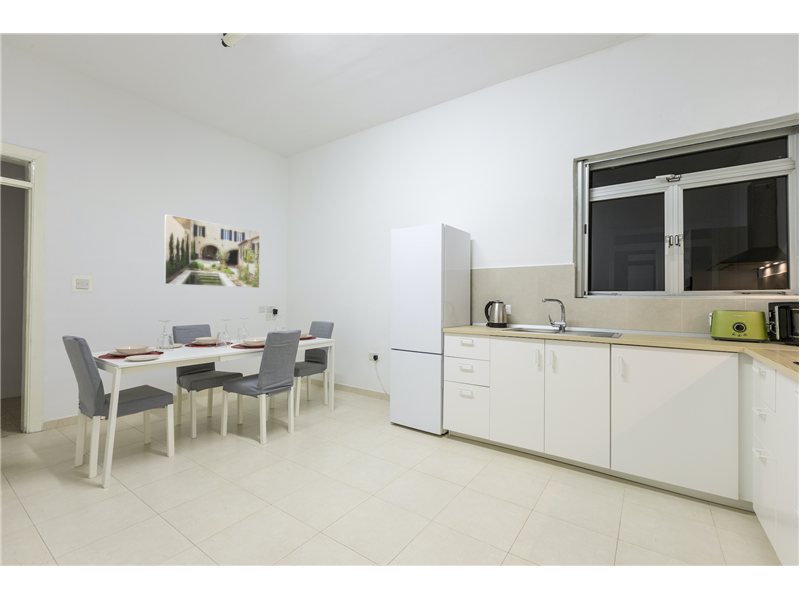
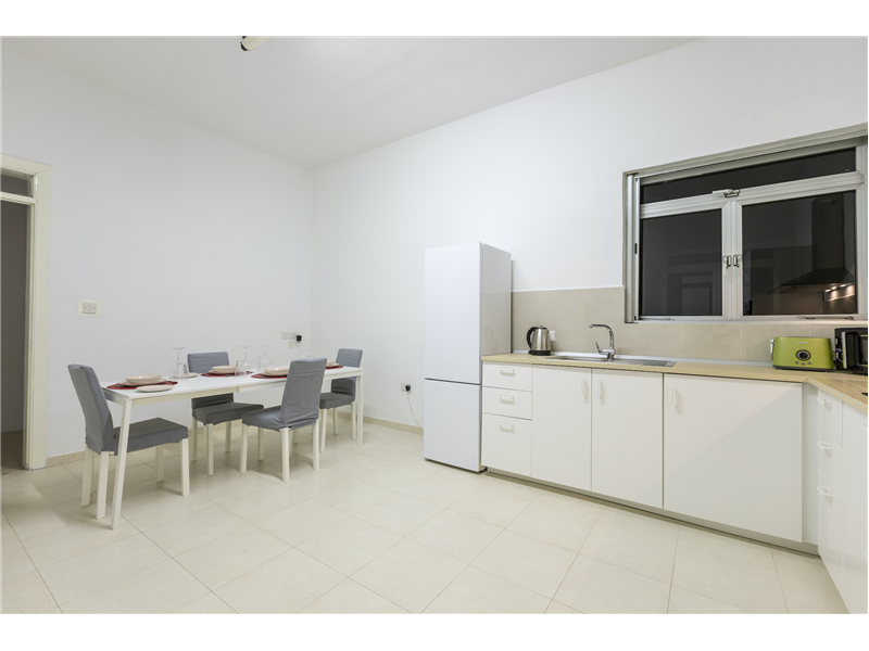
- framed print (216, 255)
